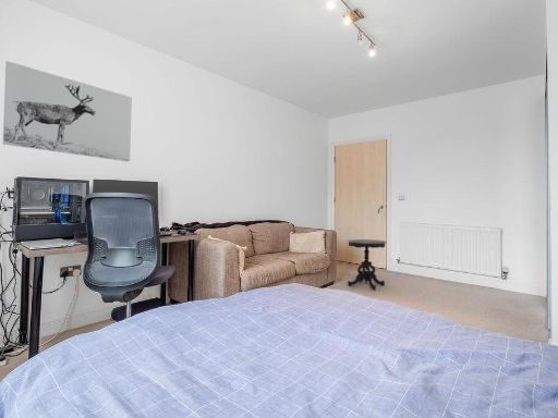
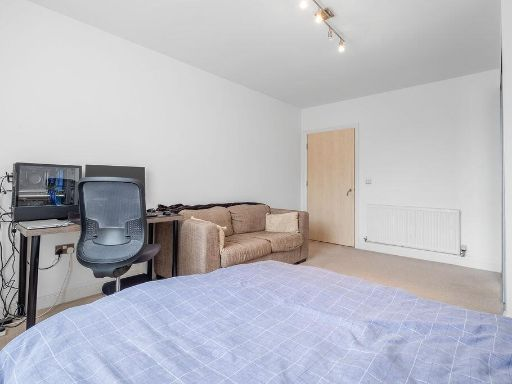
- side table (366, 262)
- wall art (75, 118)
